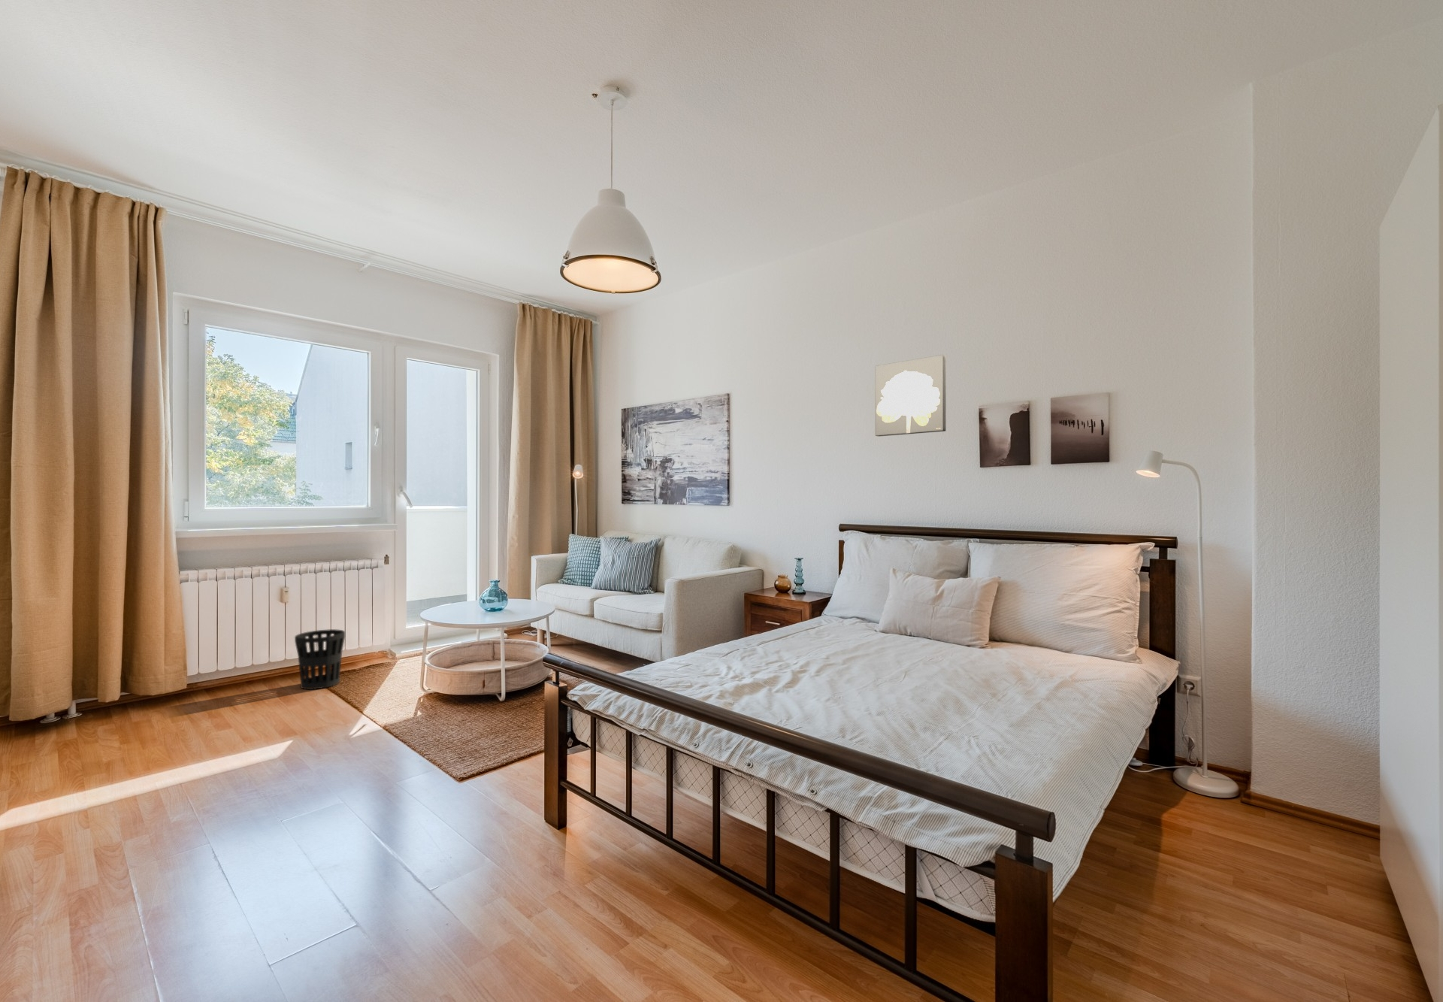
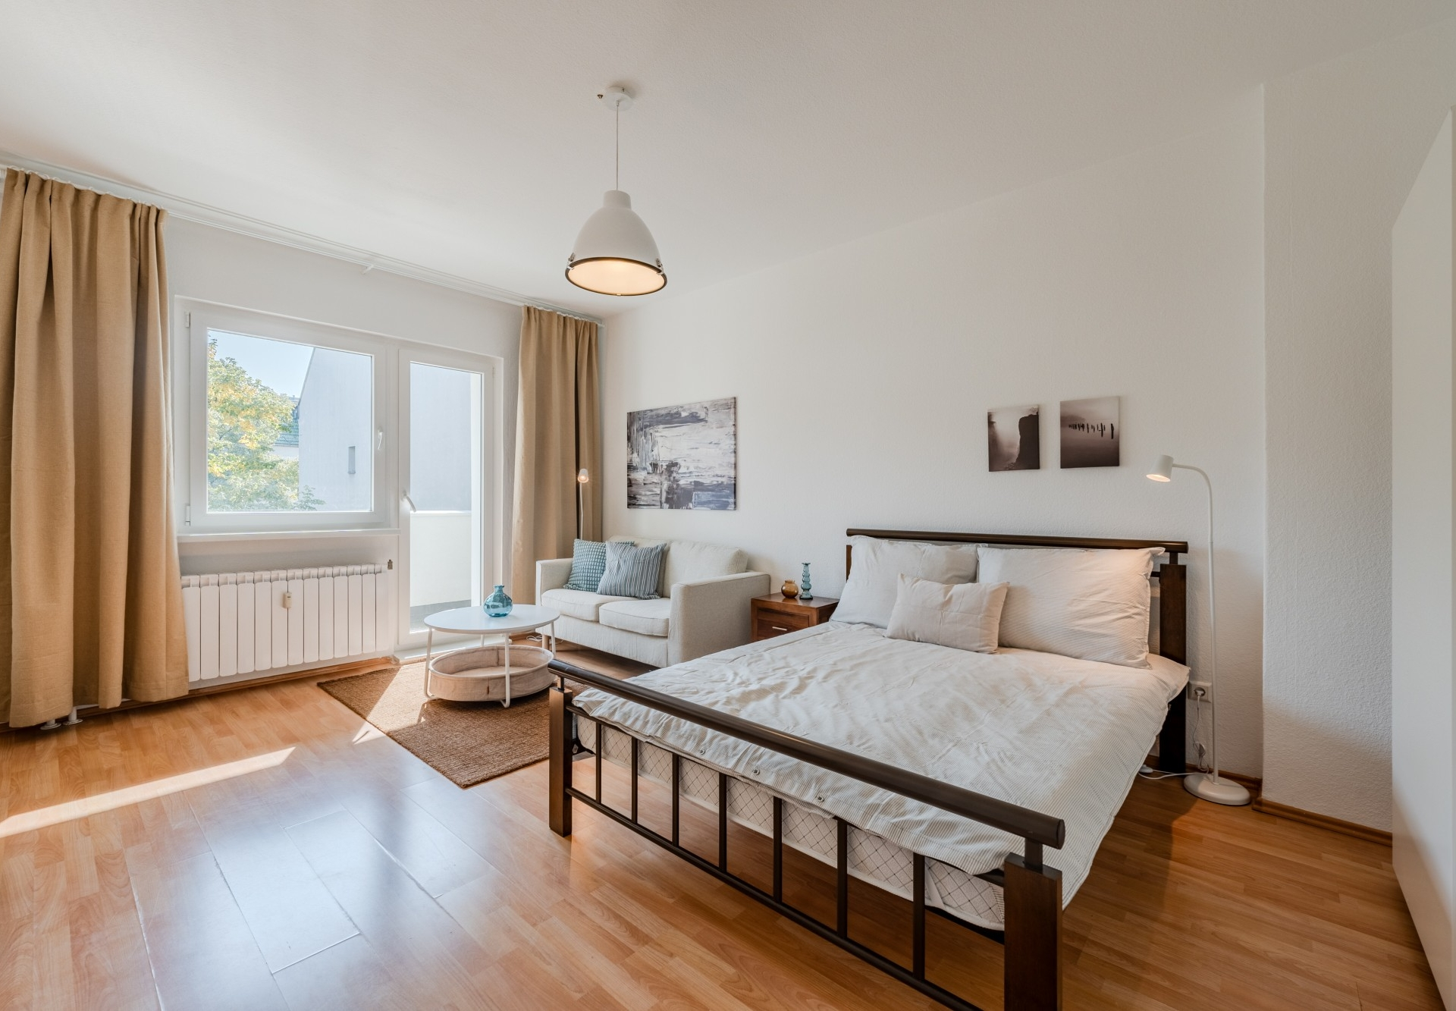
- wastebasket (320, 659)
- wall art (909, 397)
